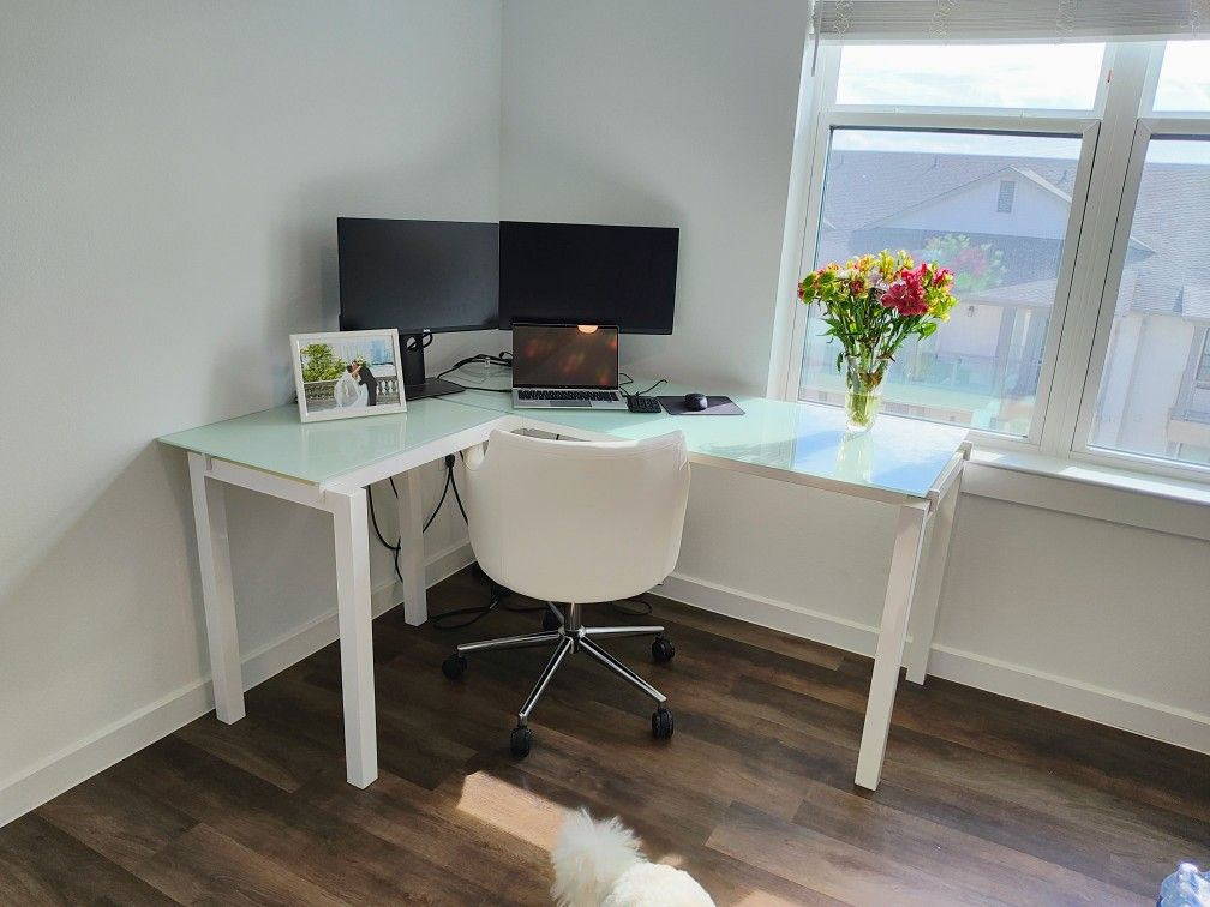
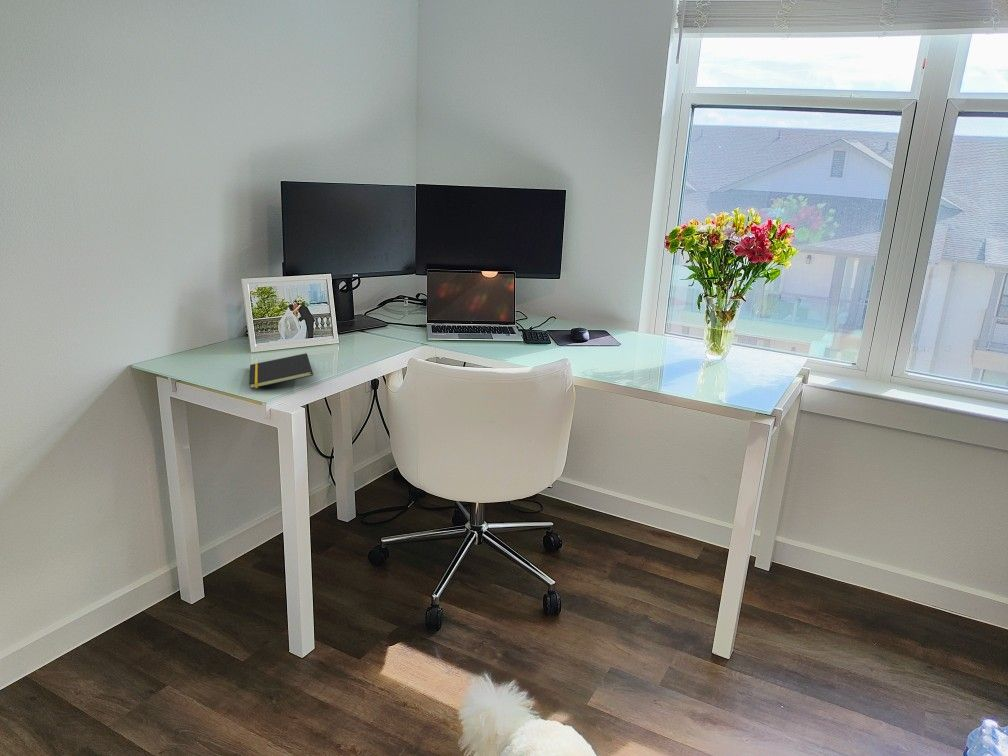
+ notepad (280, 370)
